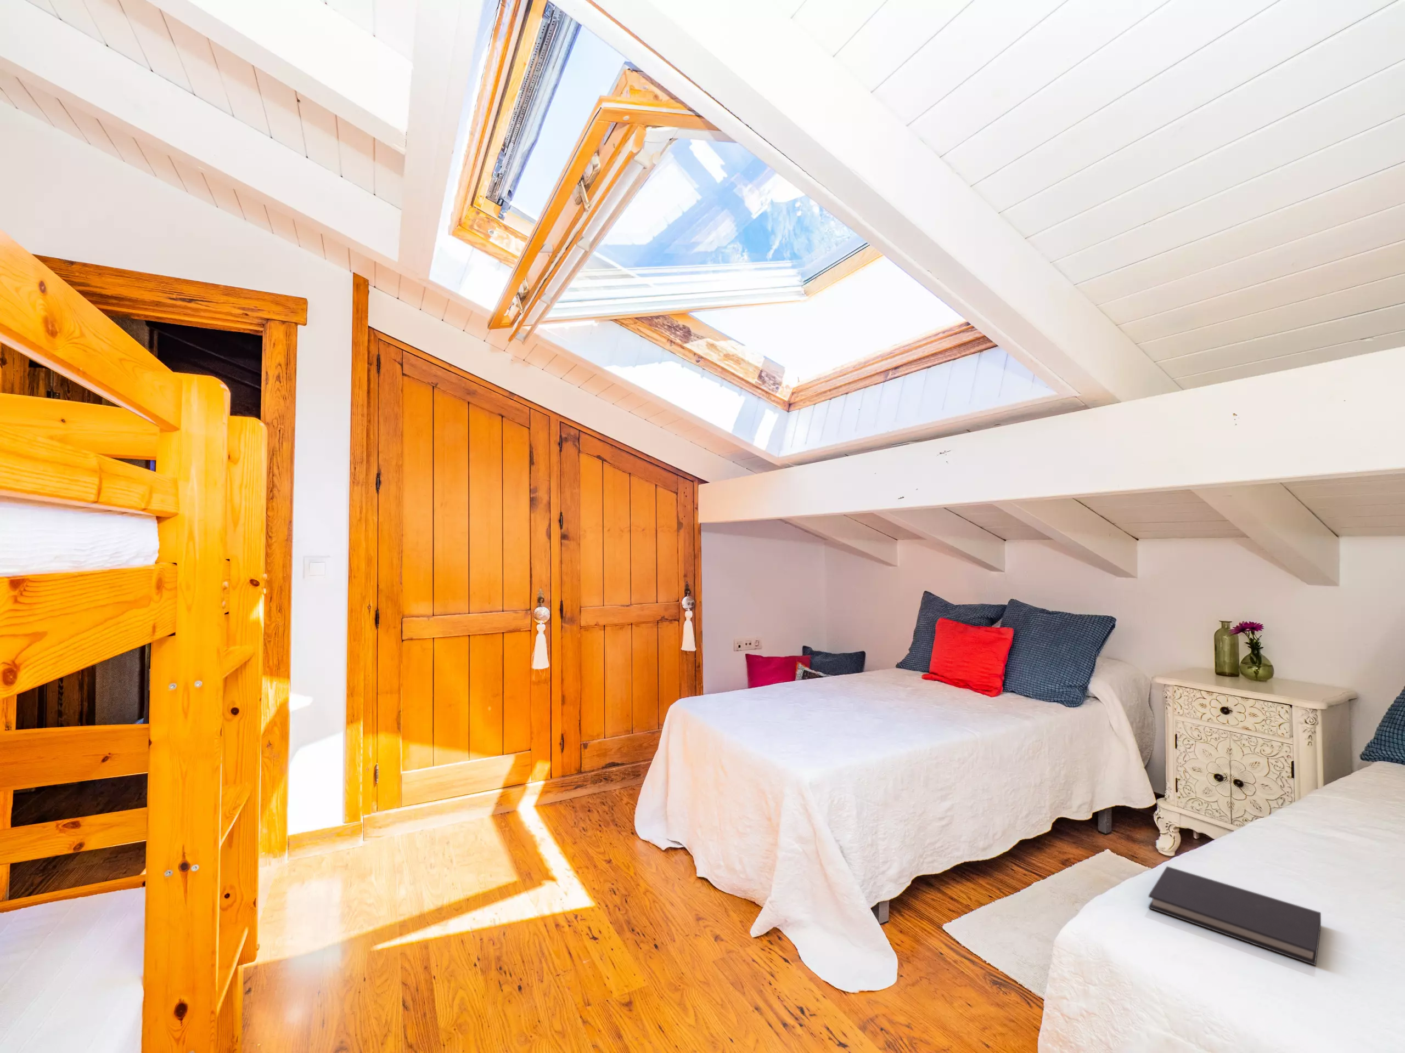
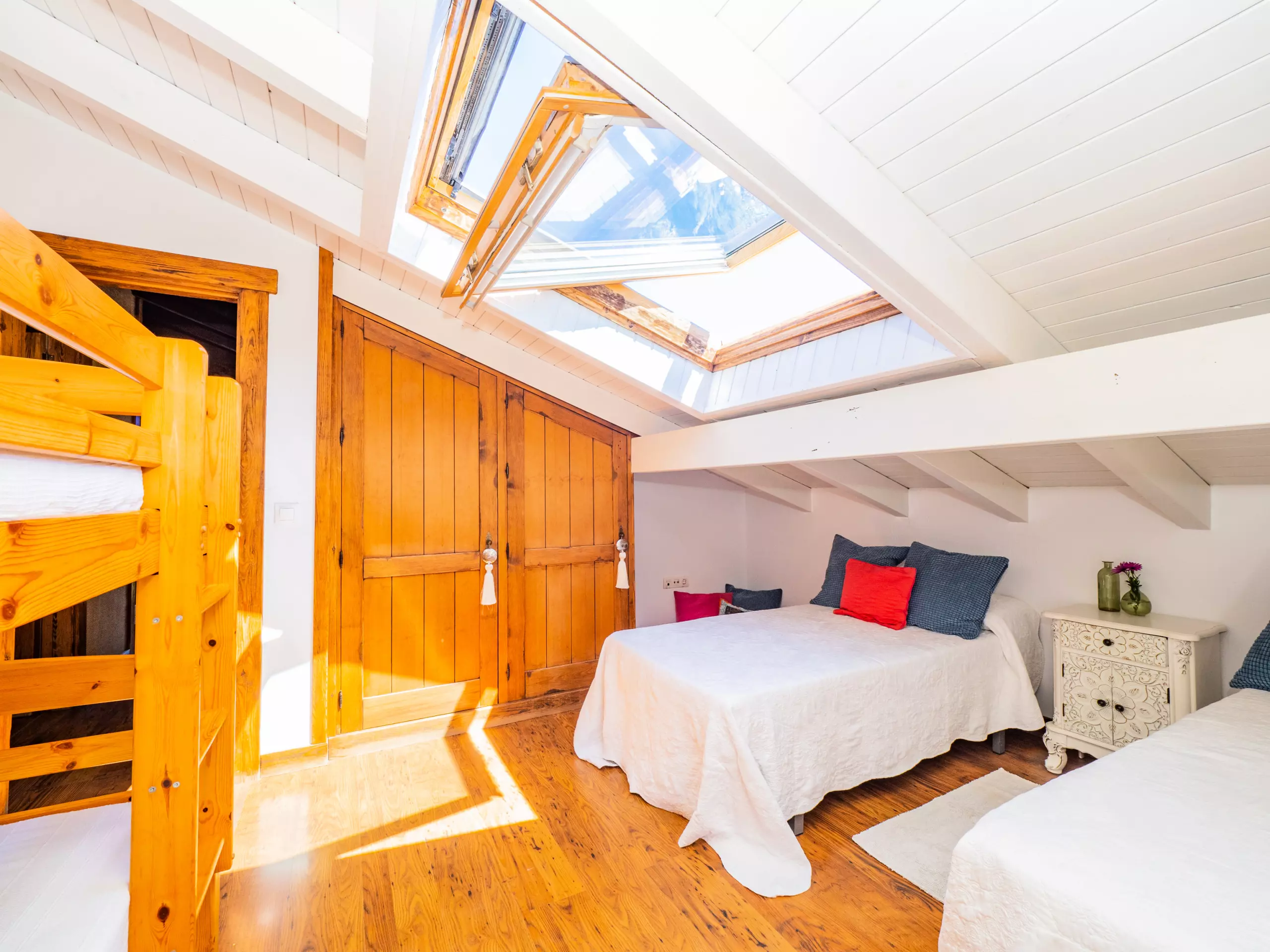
- diary (1232, 909)
